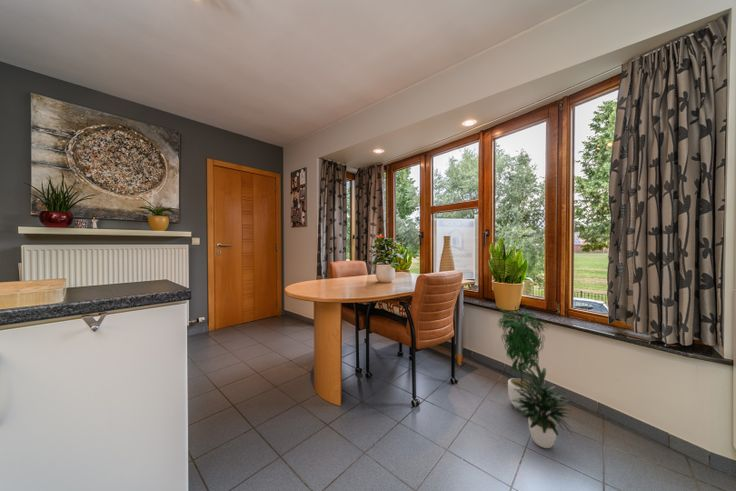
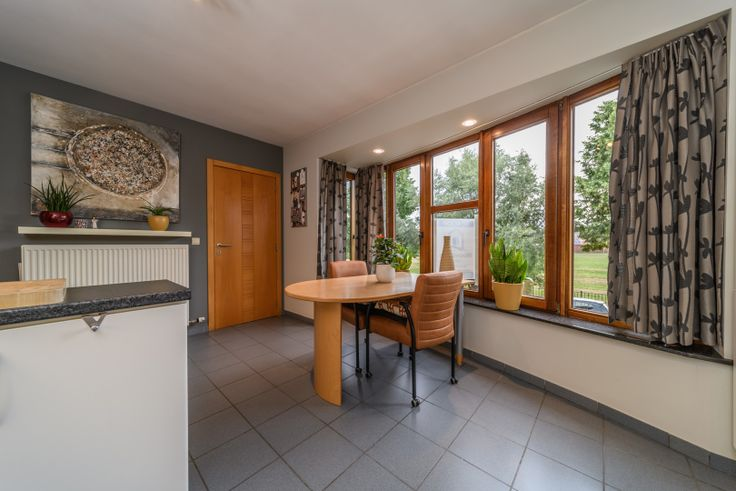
- potted plant (528, 365)
